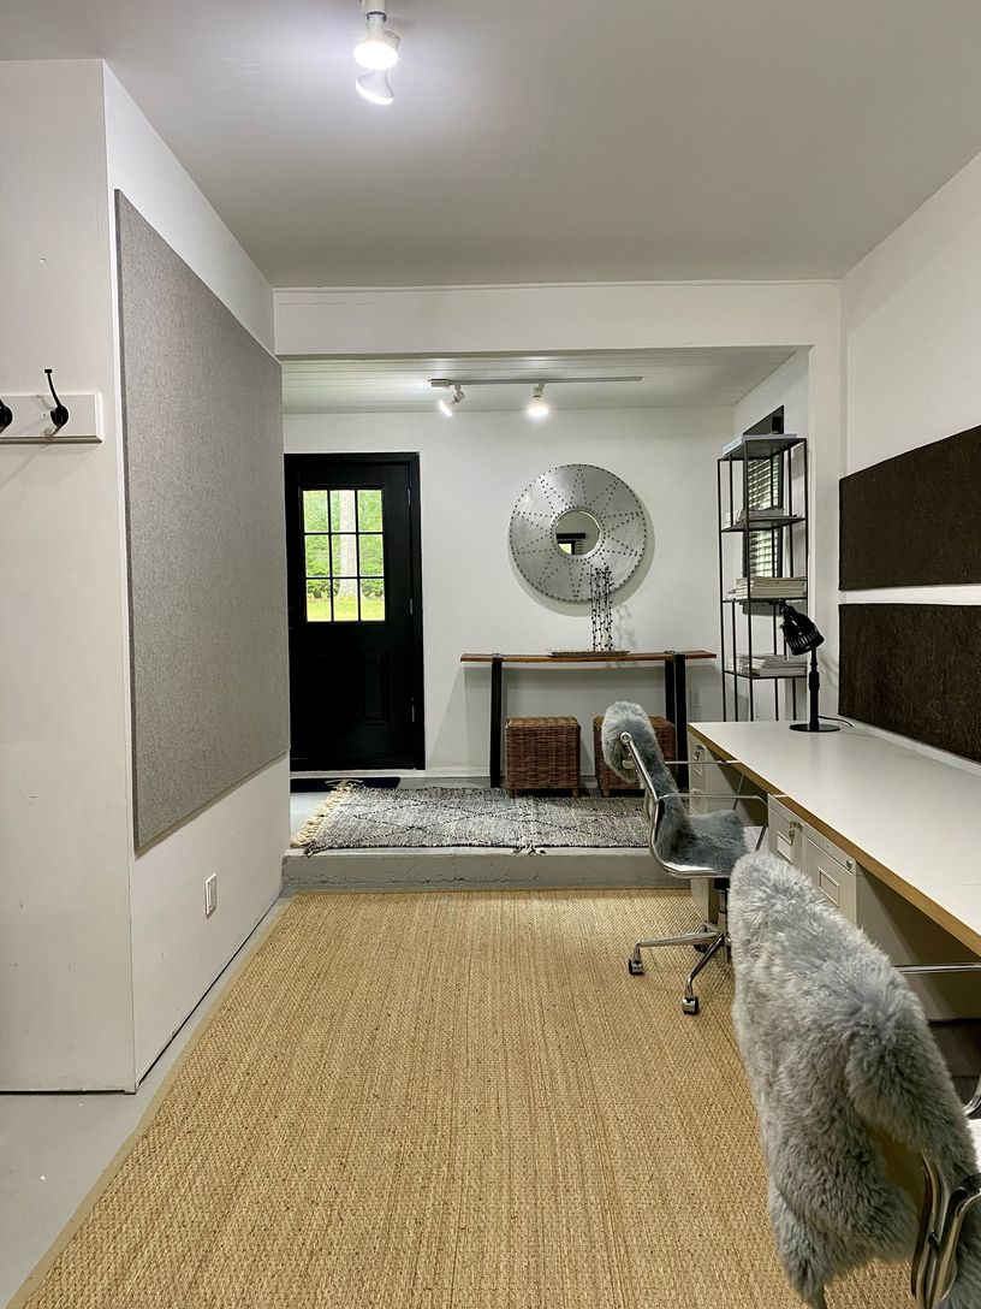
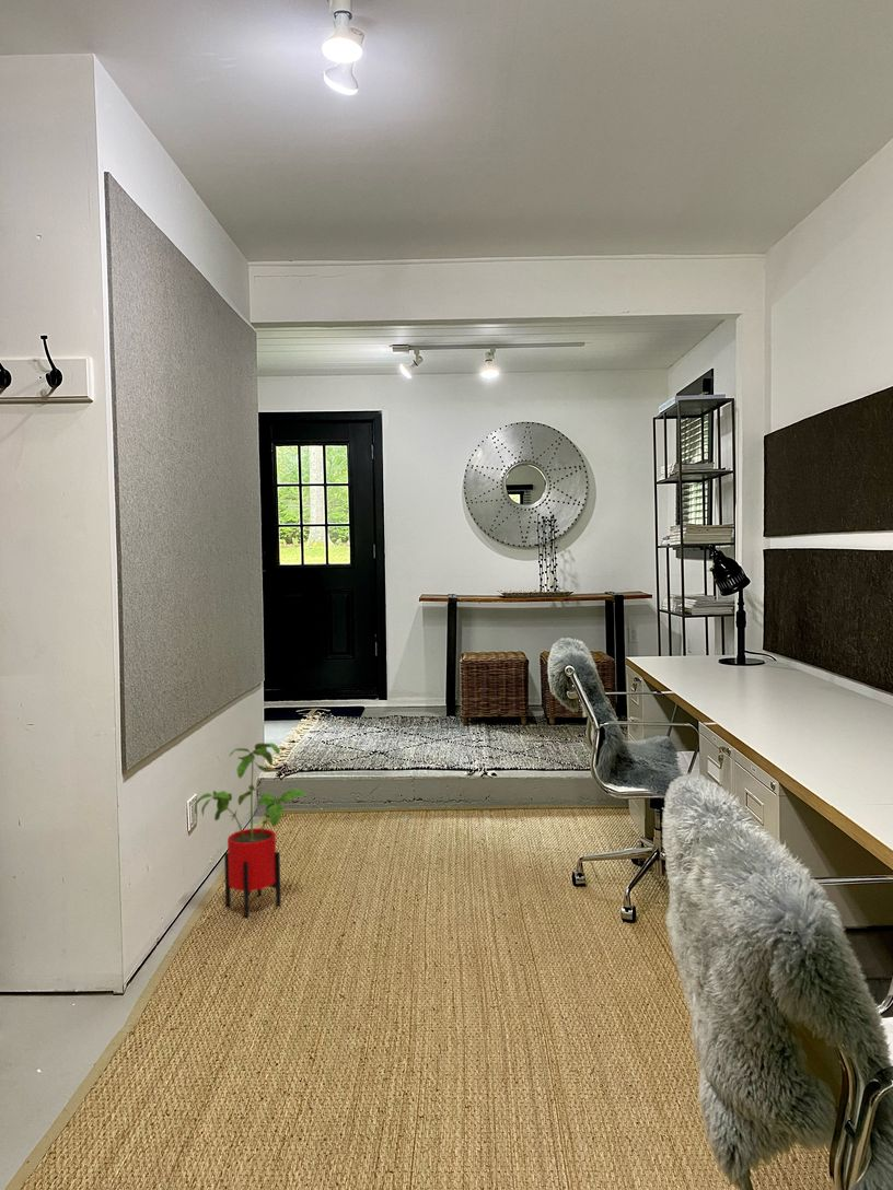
+ house plant (256, 828)
